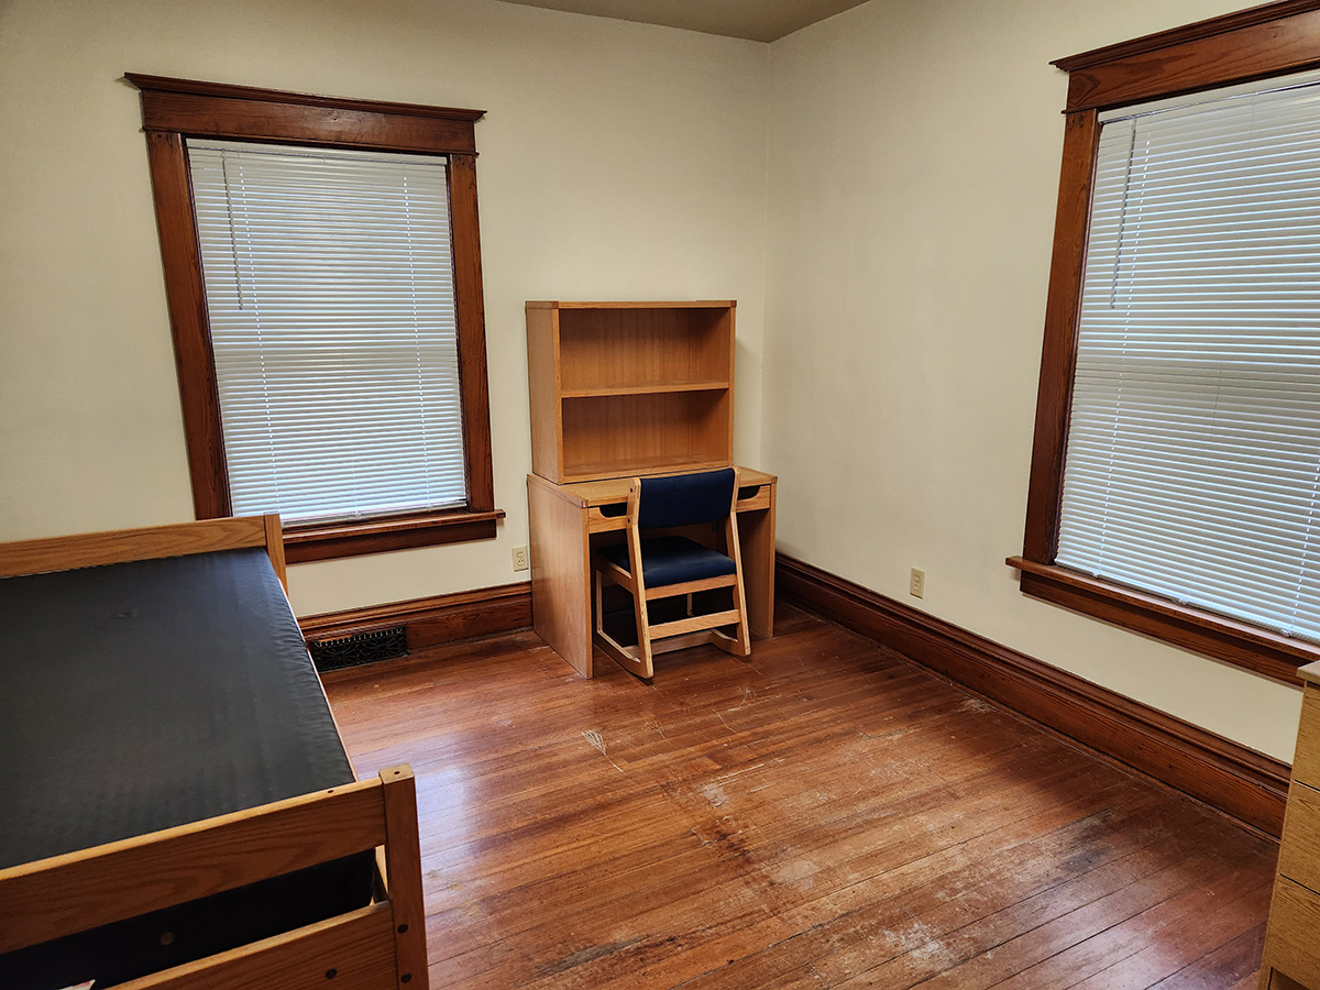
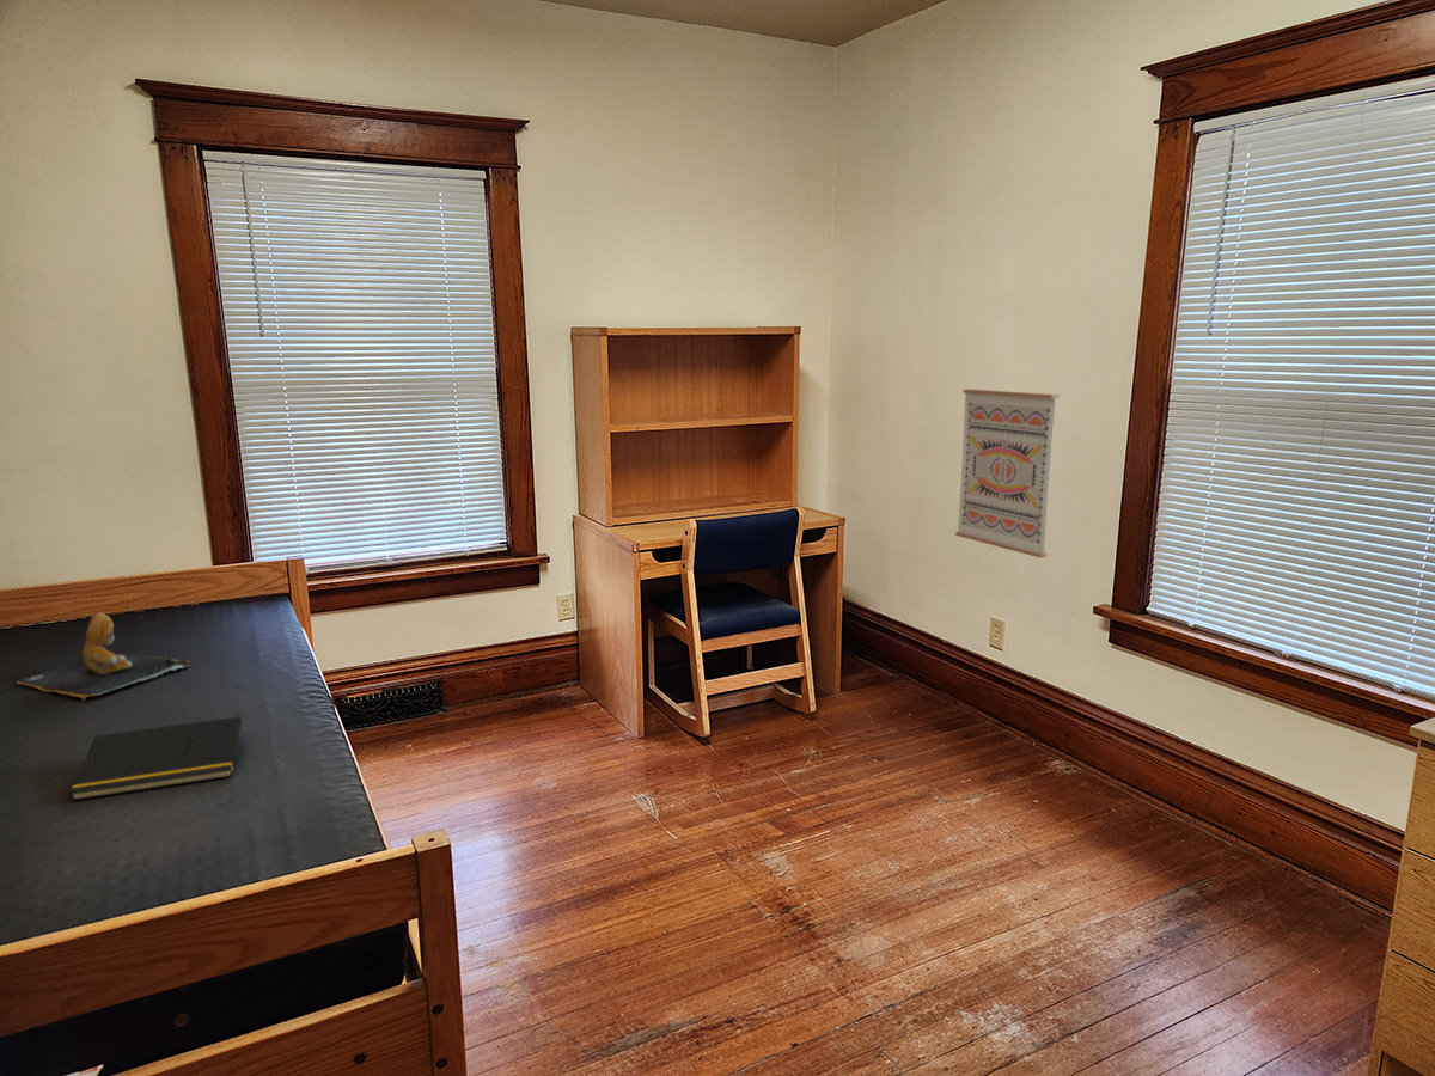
+ notepad (161, 754)
+ wall art (1003, 470)
+ teddy bear (100, 644)
